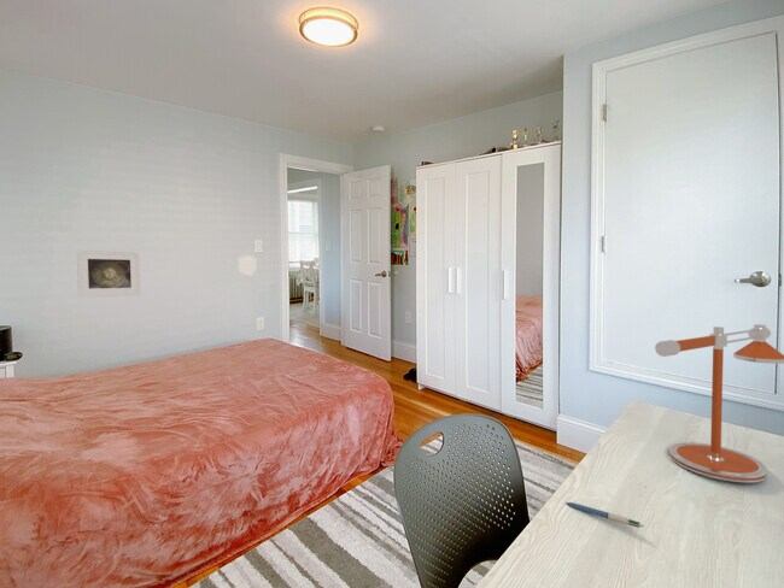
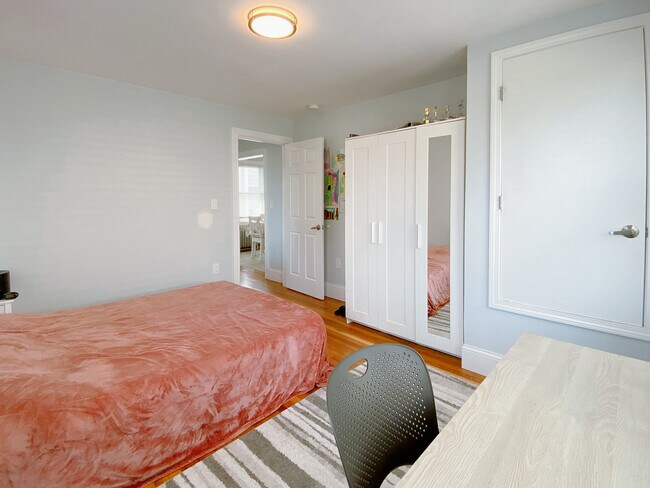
- desk lamp (720, 394)
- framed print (110, 274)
- pen (602, 513)
